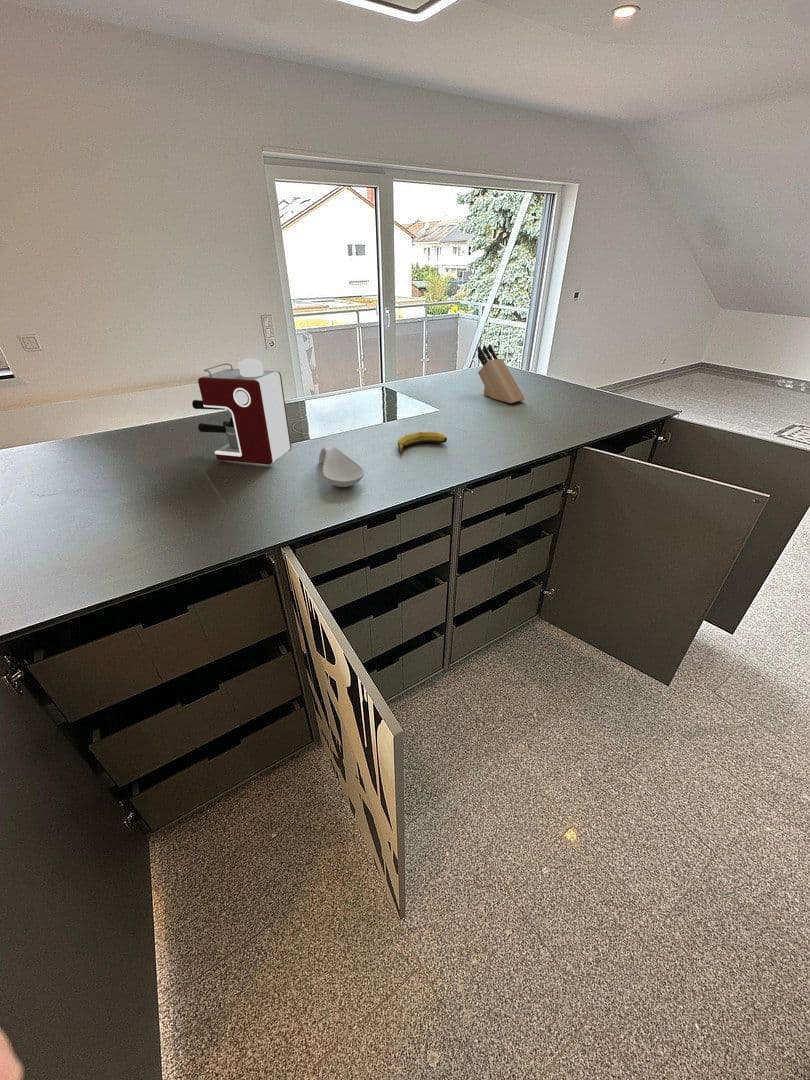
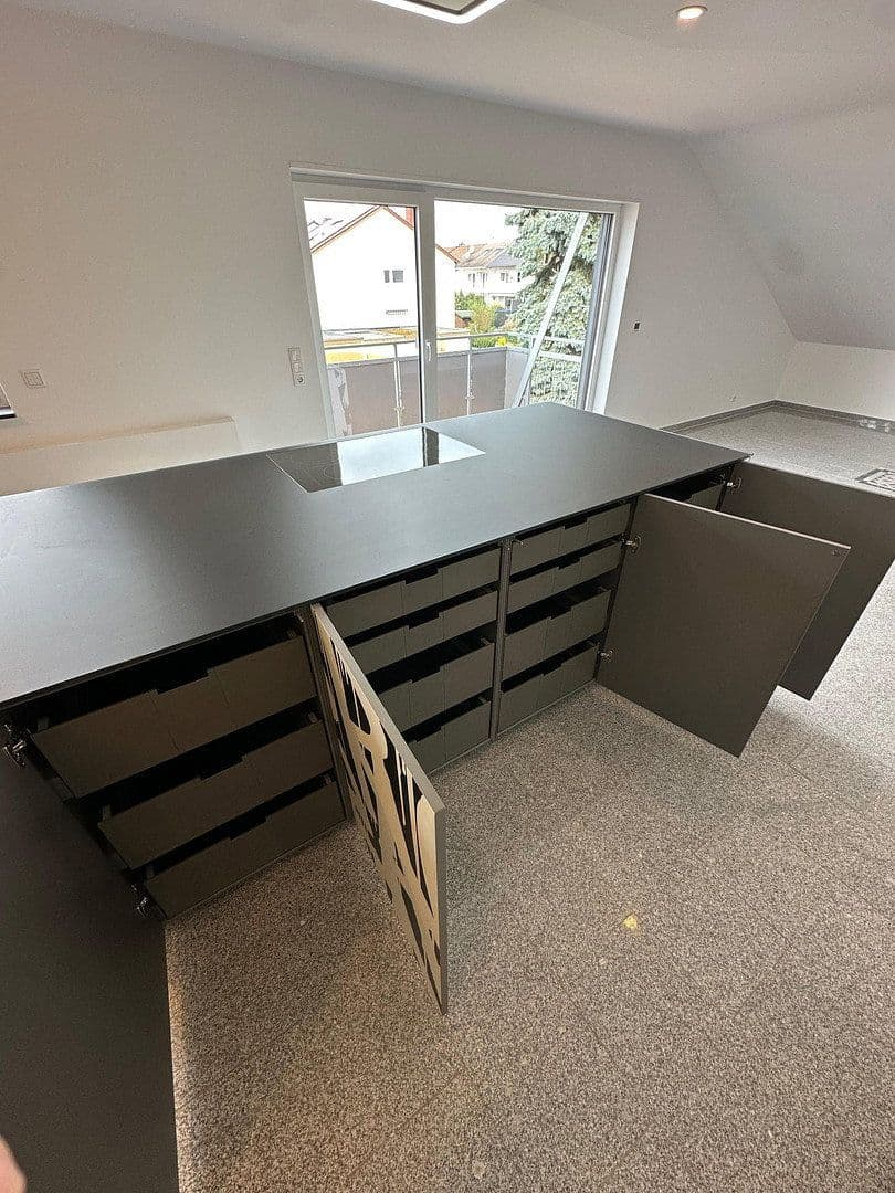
- knife block (499, 372)
- coffee maker (233, 408)
- banana (417, 440)
- spoon rest (336, 465)
